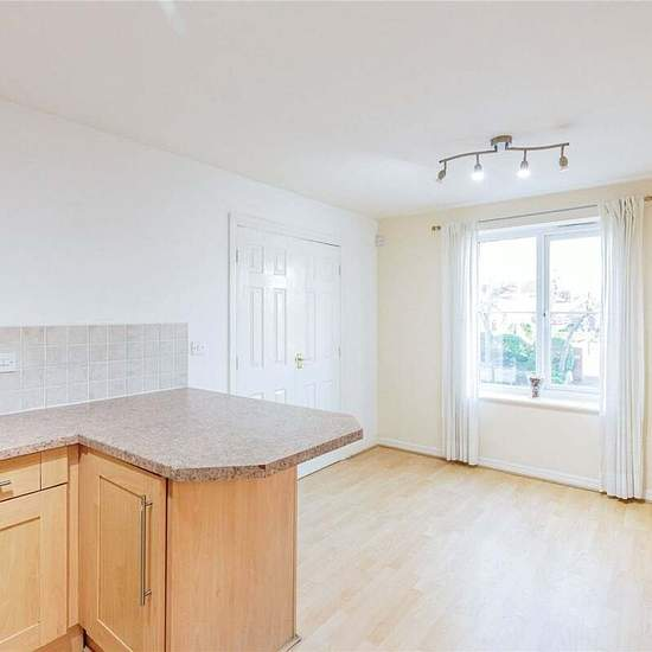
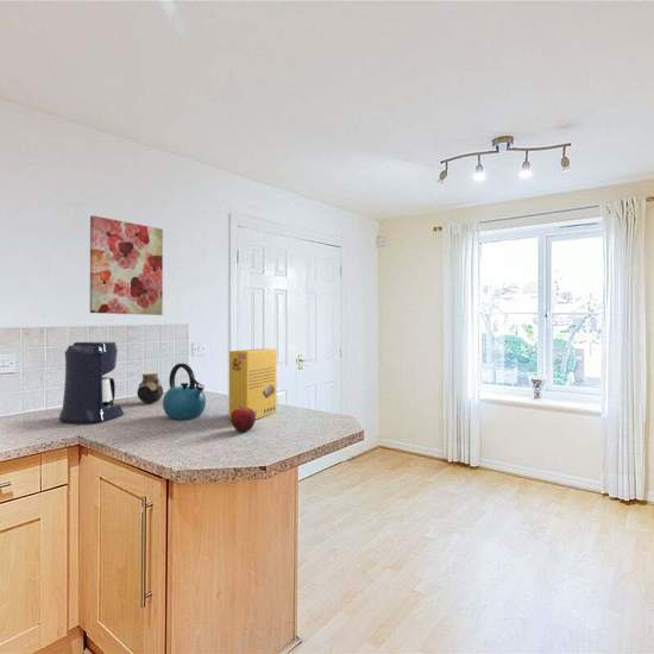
+ jar (150, 388)
+ kettle (185, 390)
+ wall art (128, 268)
+ cereal box (253, 383)
+ fruit (243, 417)
+ coffee maker (92, 379)
